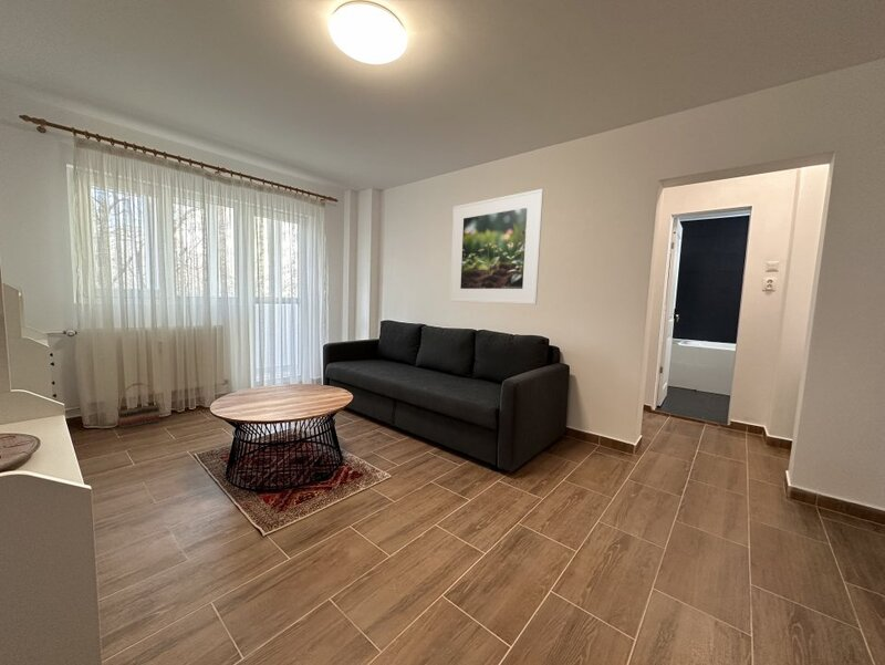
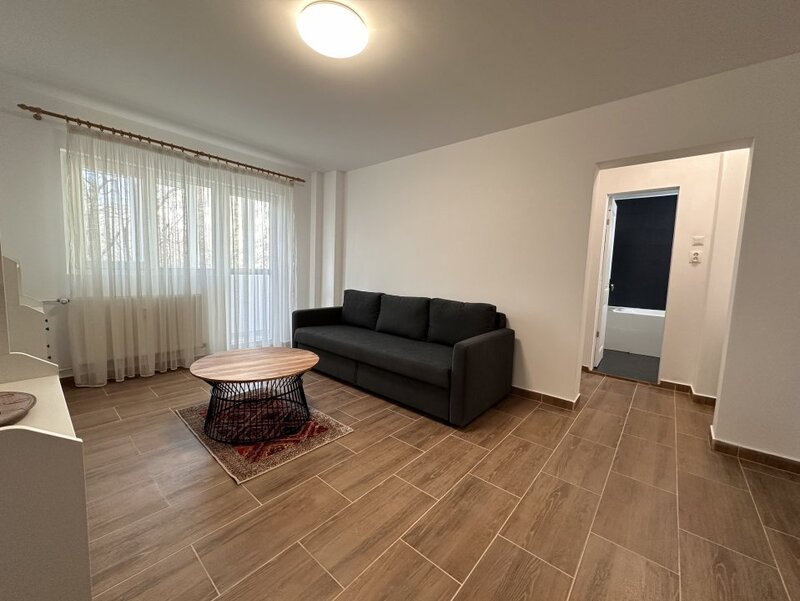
- basket (138, 404)
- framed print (491, 251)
